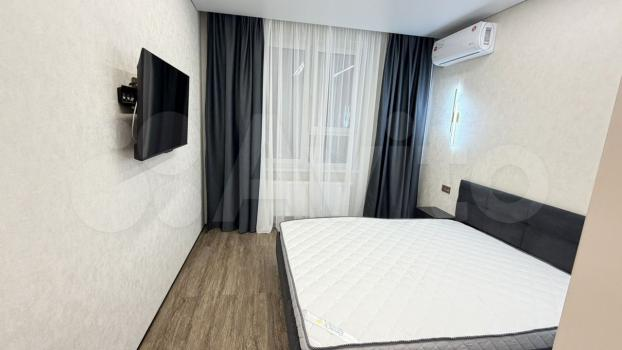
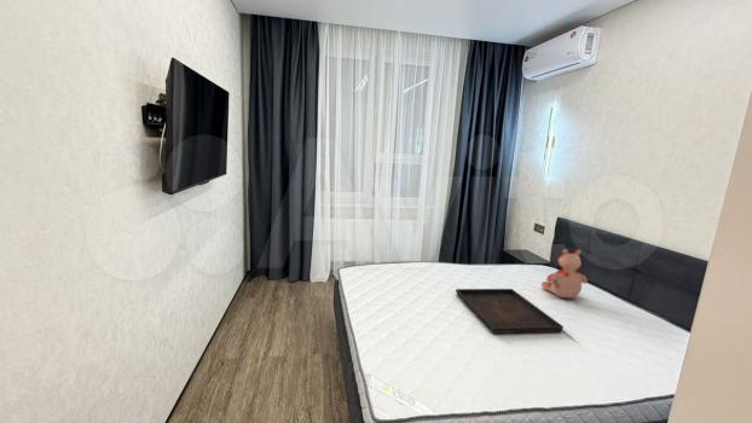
+ serving tray (503, 308)
+ teddy bear (563, 271)
